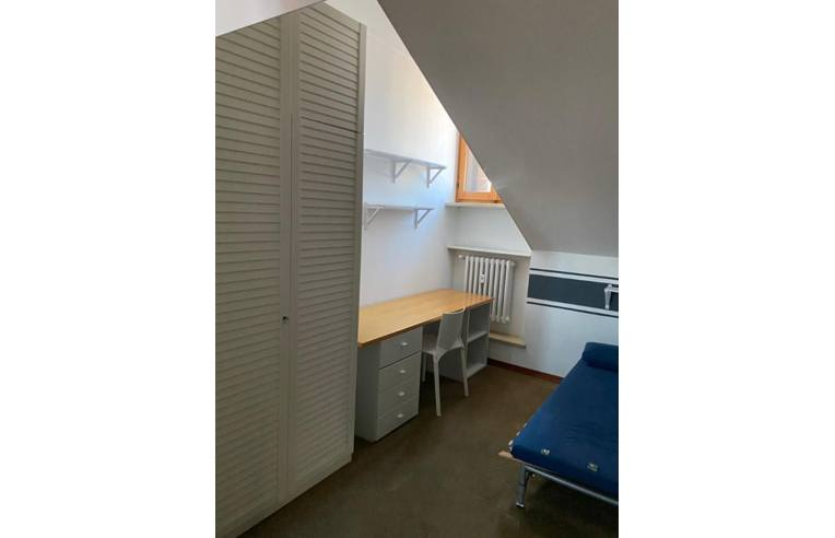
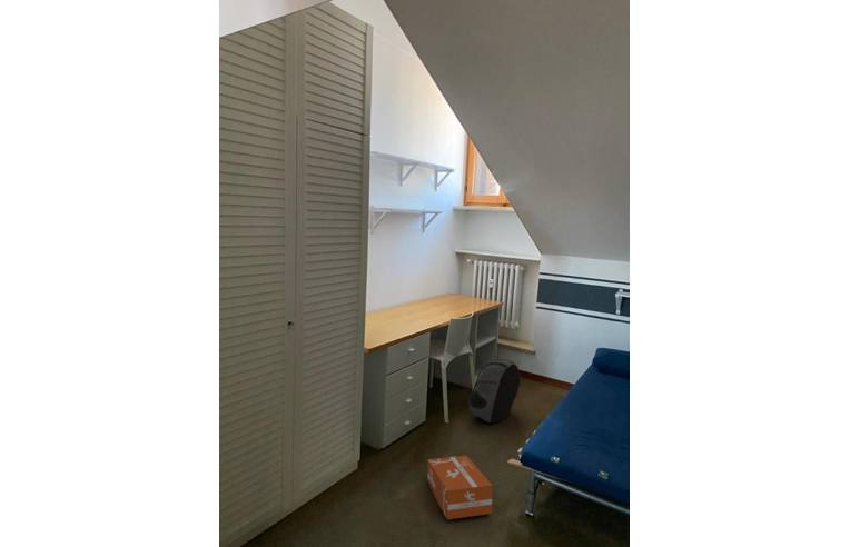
+ backpack (494, 389)
+ cardboard box (457, 485)
